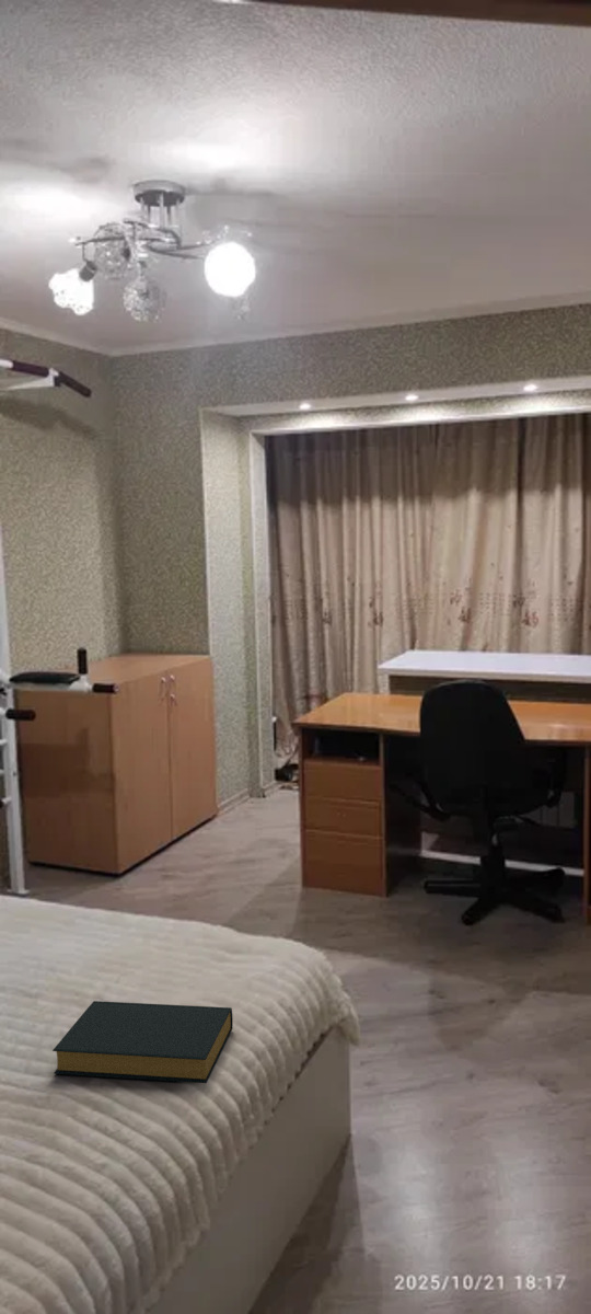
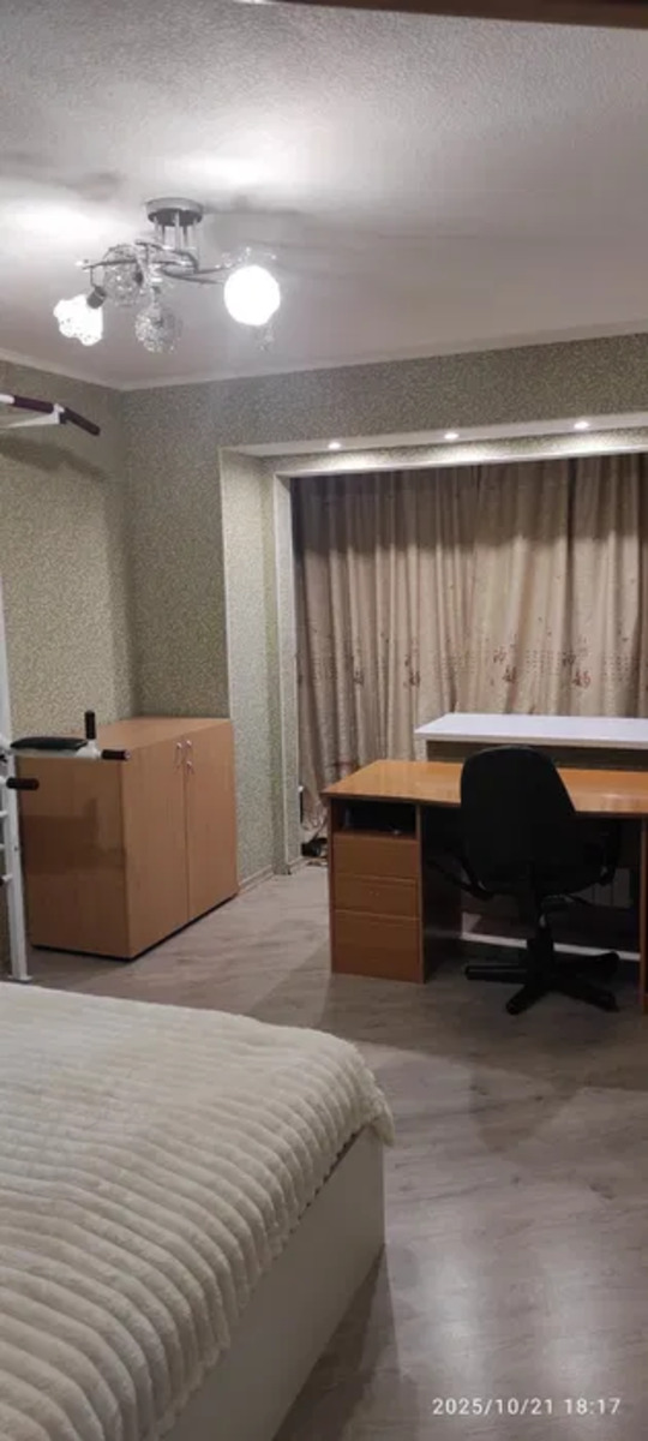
- hardback book (147, 1038)
